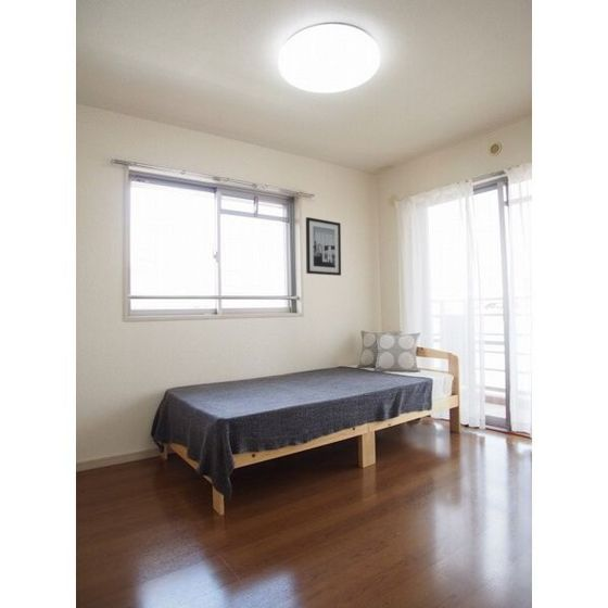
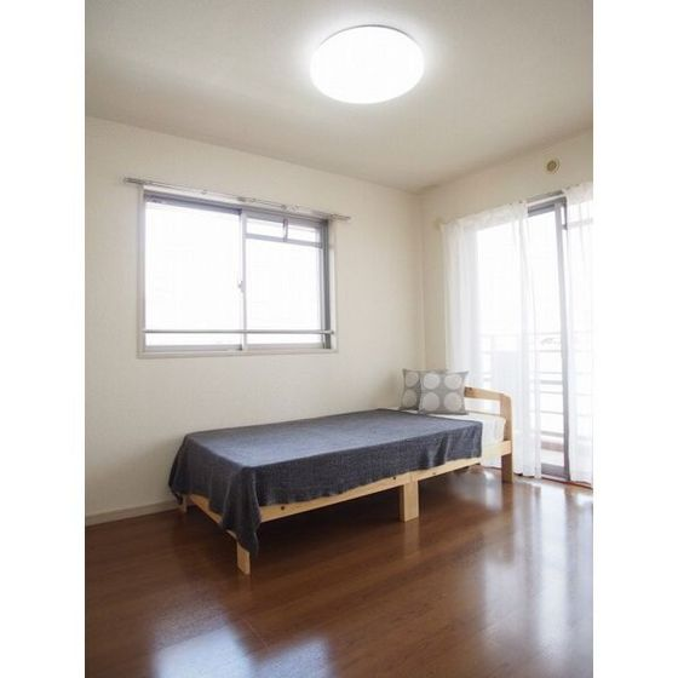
- wall art (324, 246)
